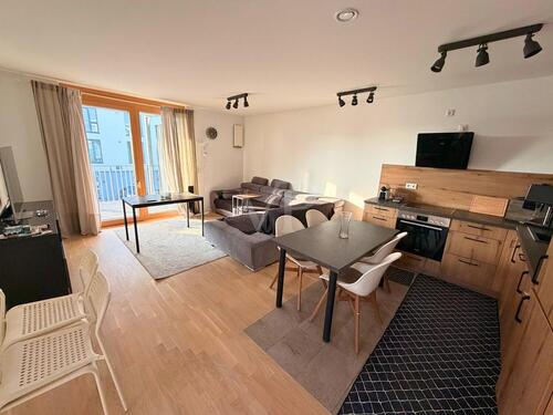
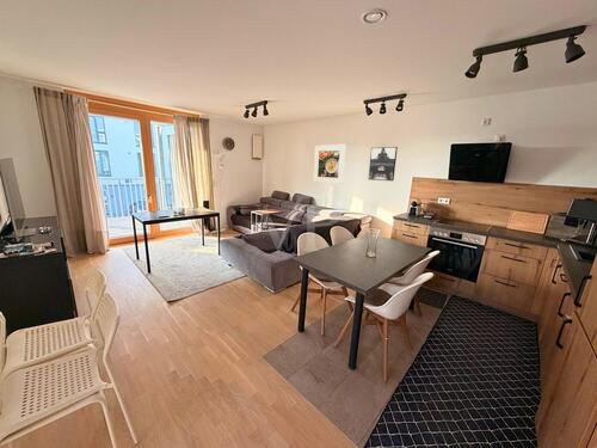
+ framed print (328, 164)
+ wall art (382, 164)
